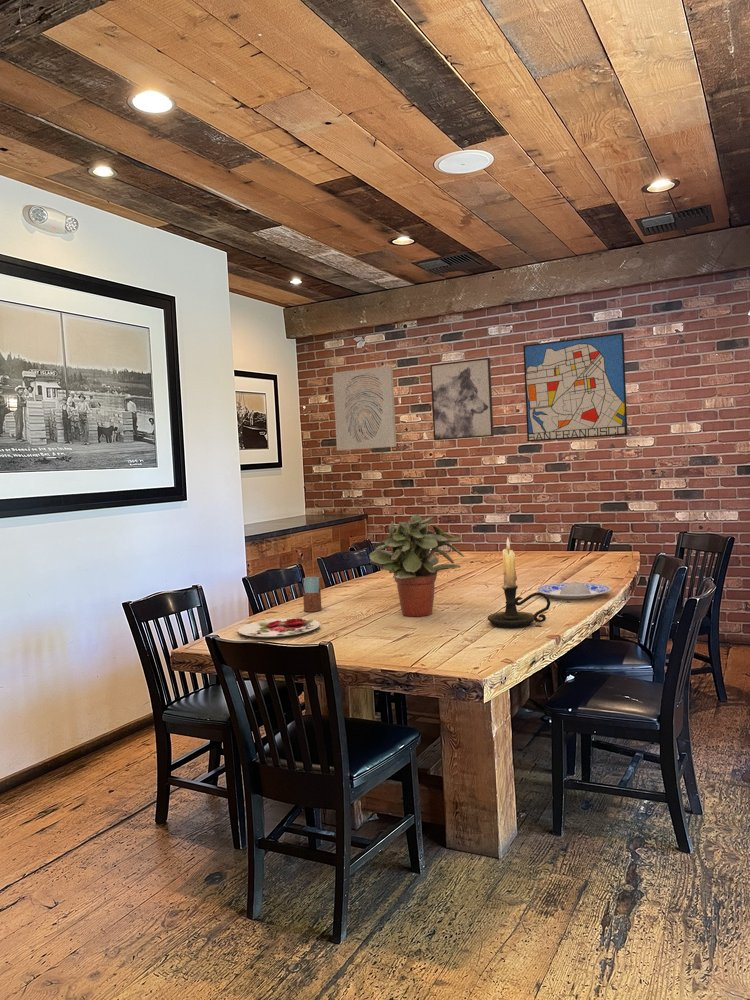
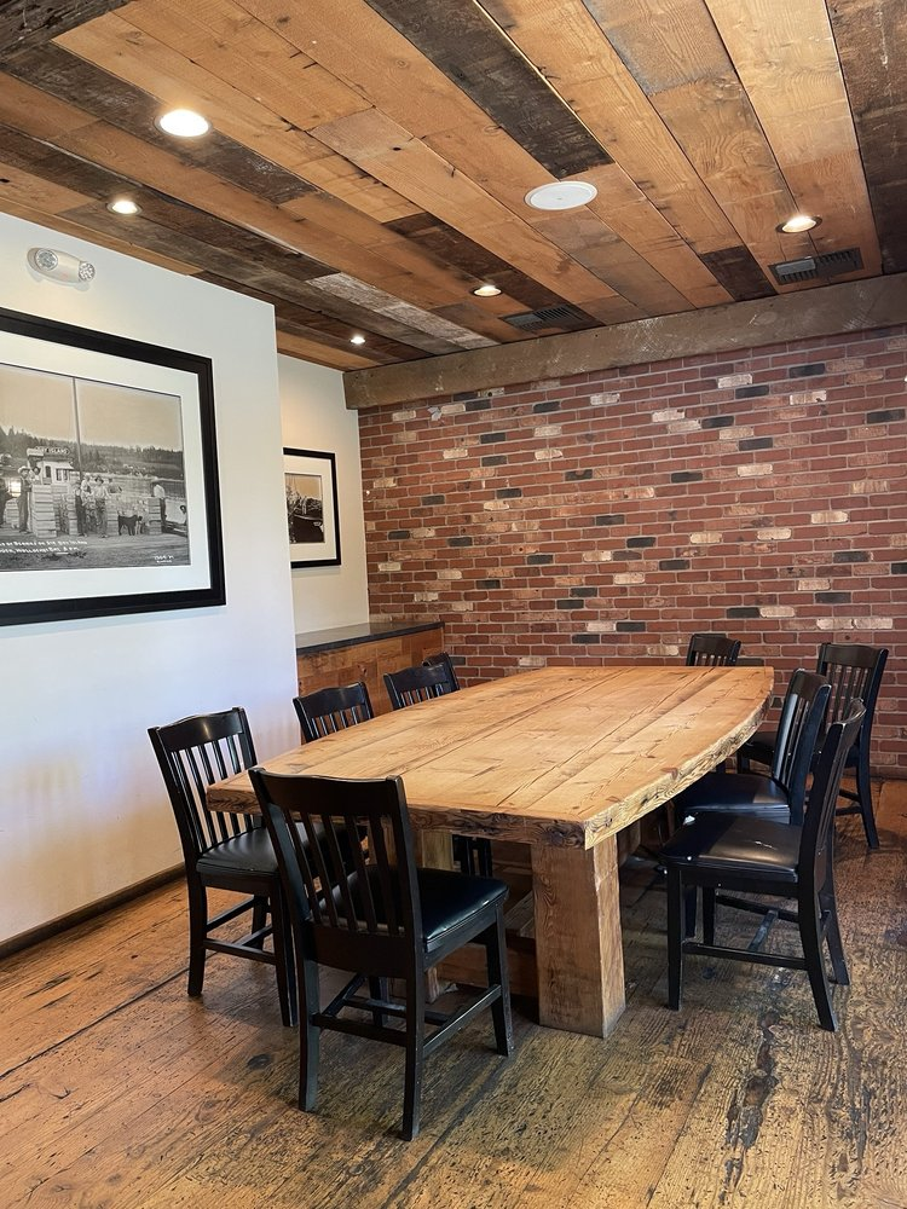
- wall art (461, 400)
- potted plant (415, 563)
- plate (573, 588)
- wall art (573, 389)
- drinking glass (311, 594)
- candle holder (516, 579)
- plate (279, 626)
- wall art (364, 409)
